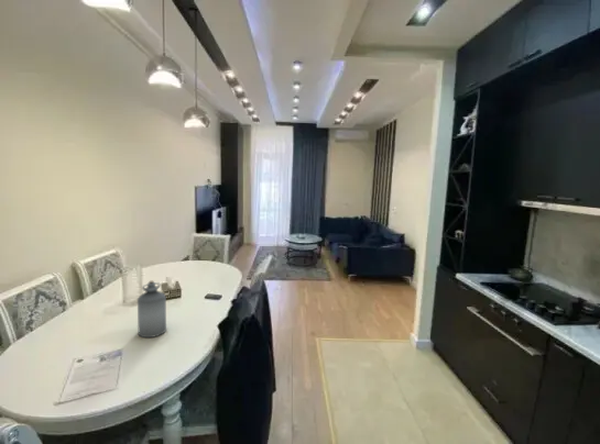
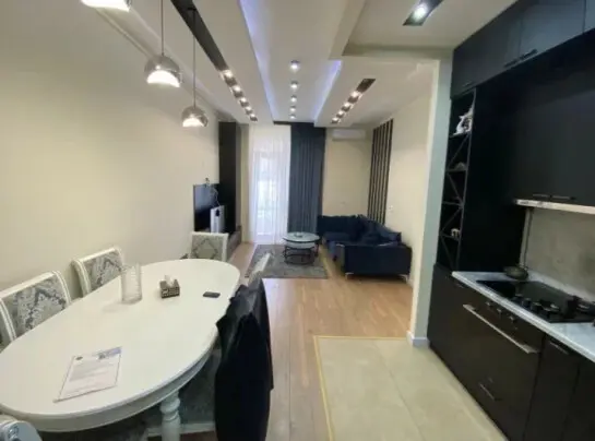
- bottle (151, 307)
